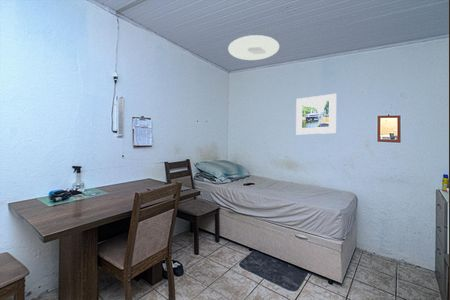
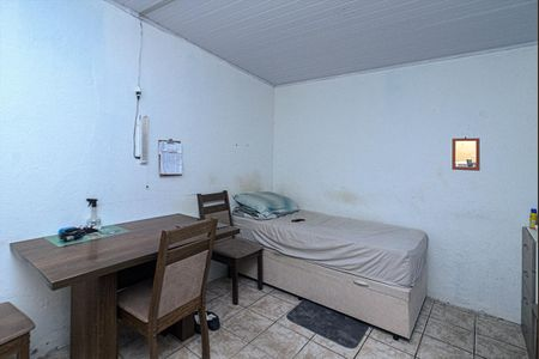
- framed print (315, 115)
- ceiling light (253, 46)
